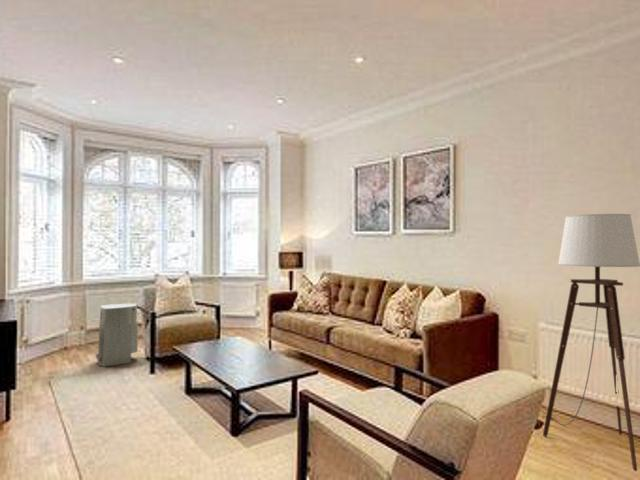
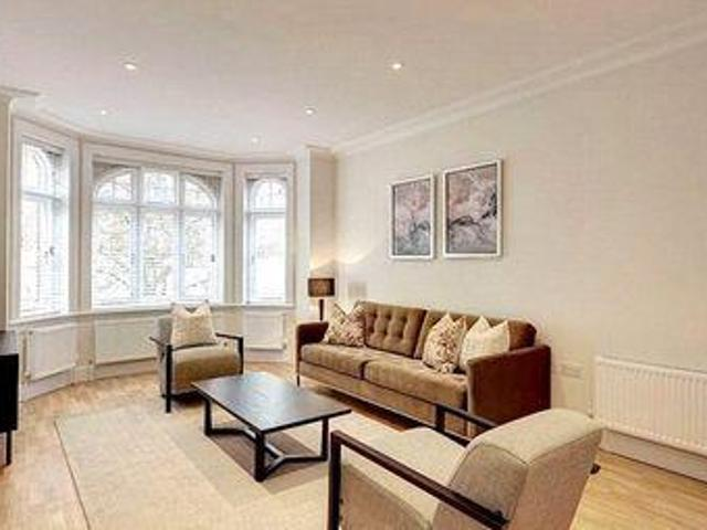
- air purifier (117, 333)
- floor lamp (594, 329)
